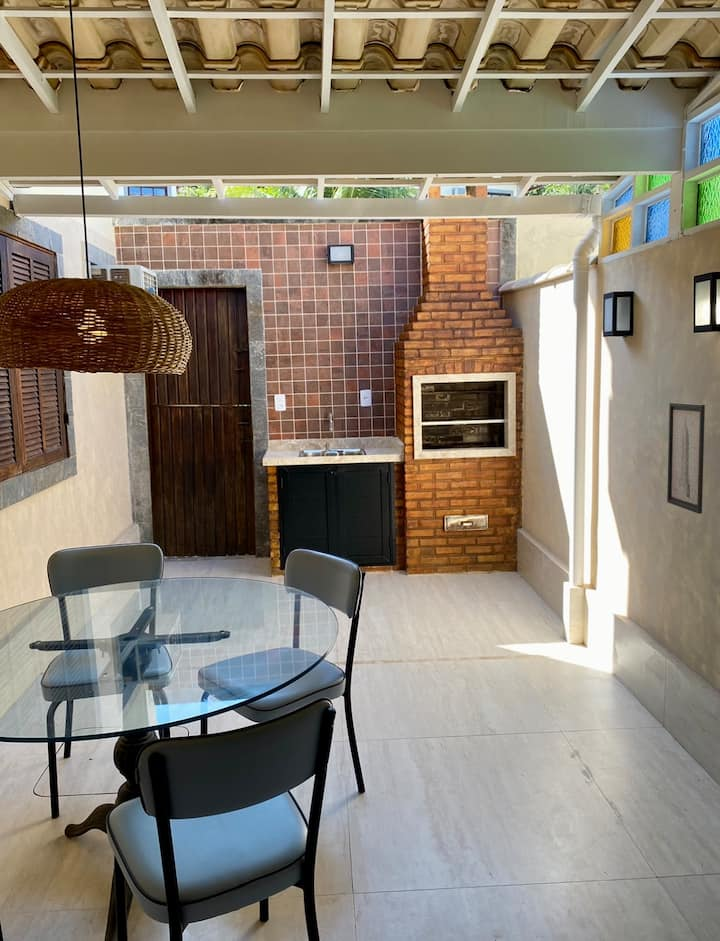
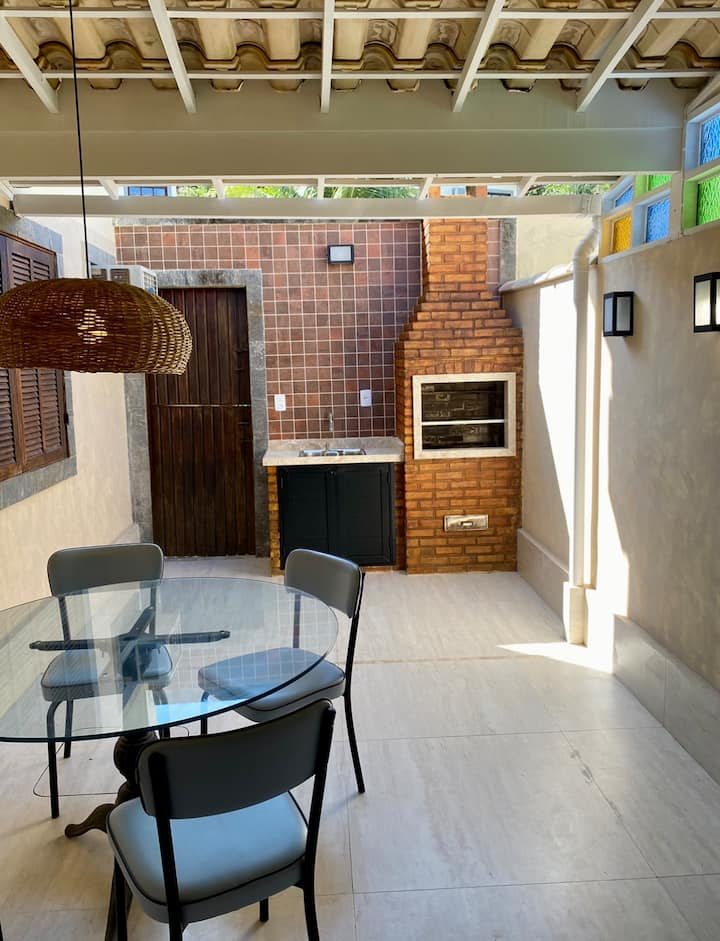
- wall art (685, 456)
